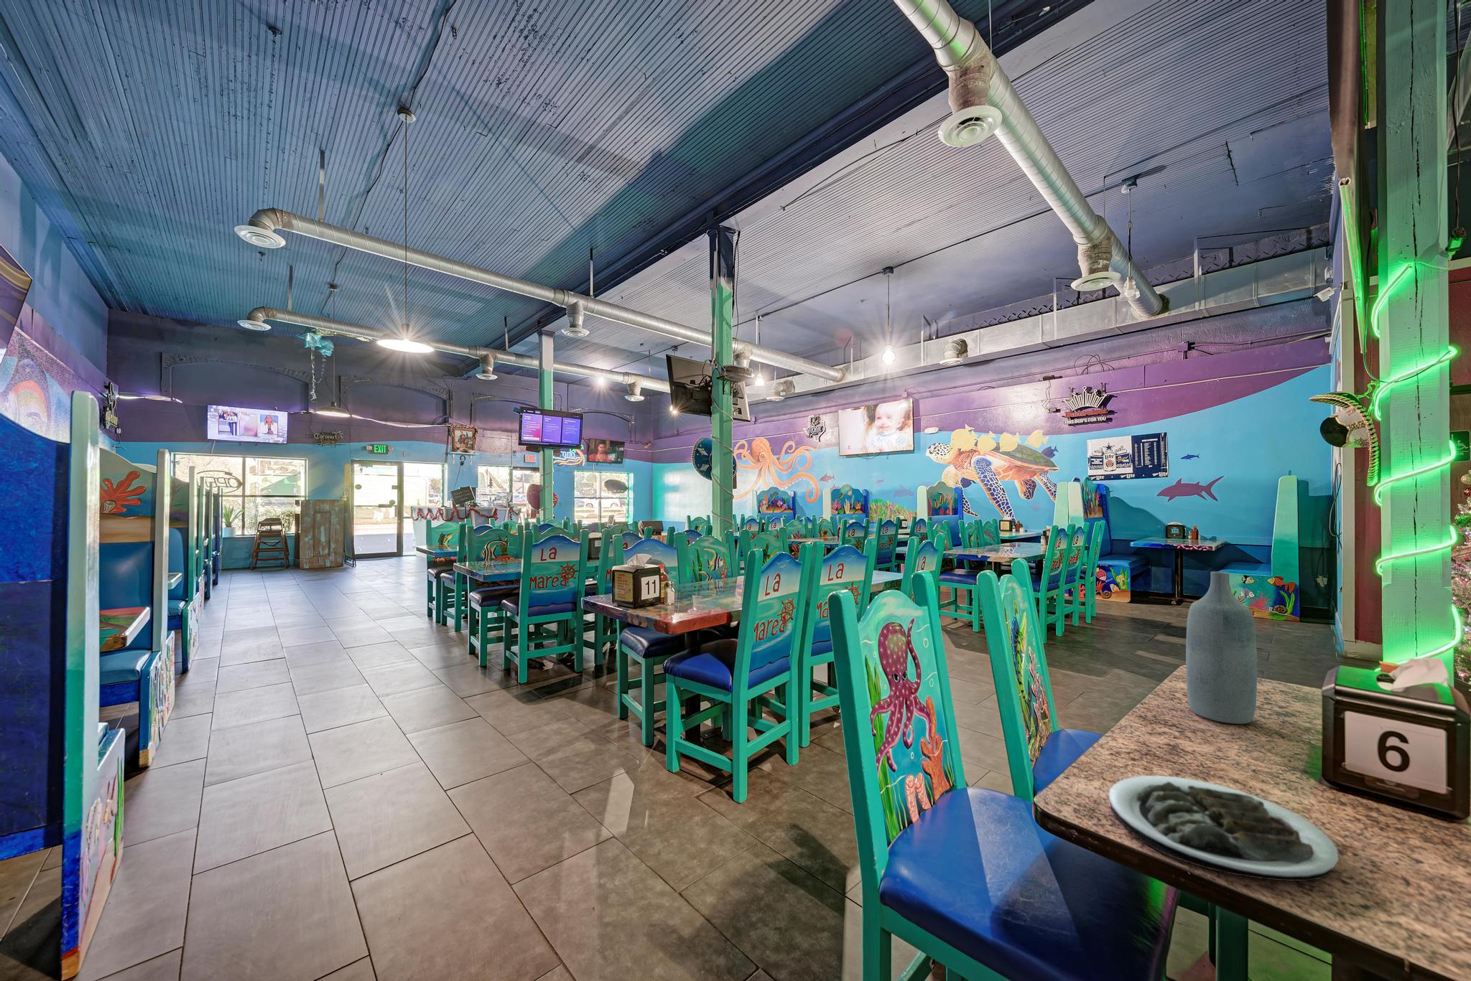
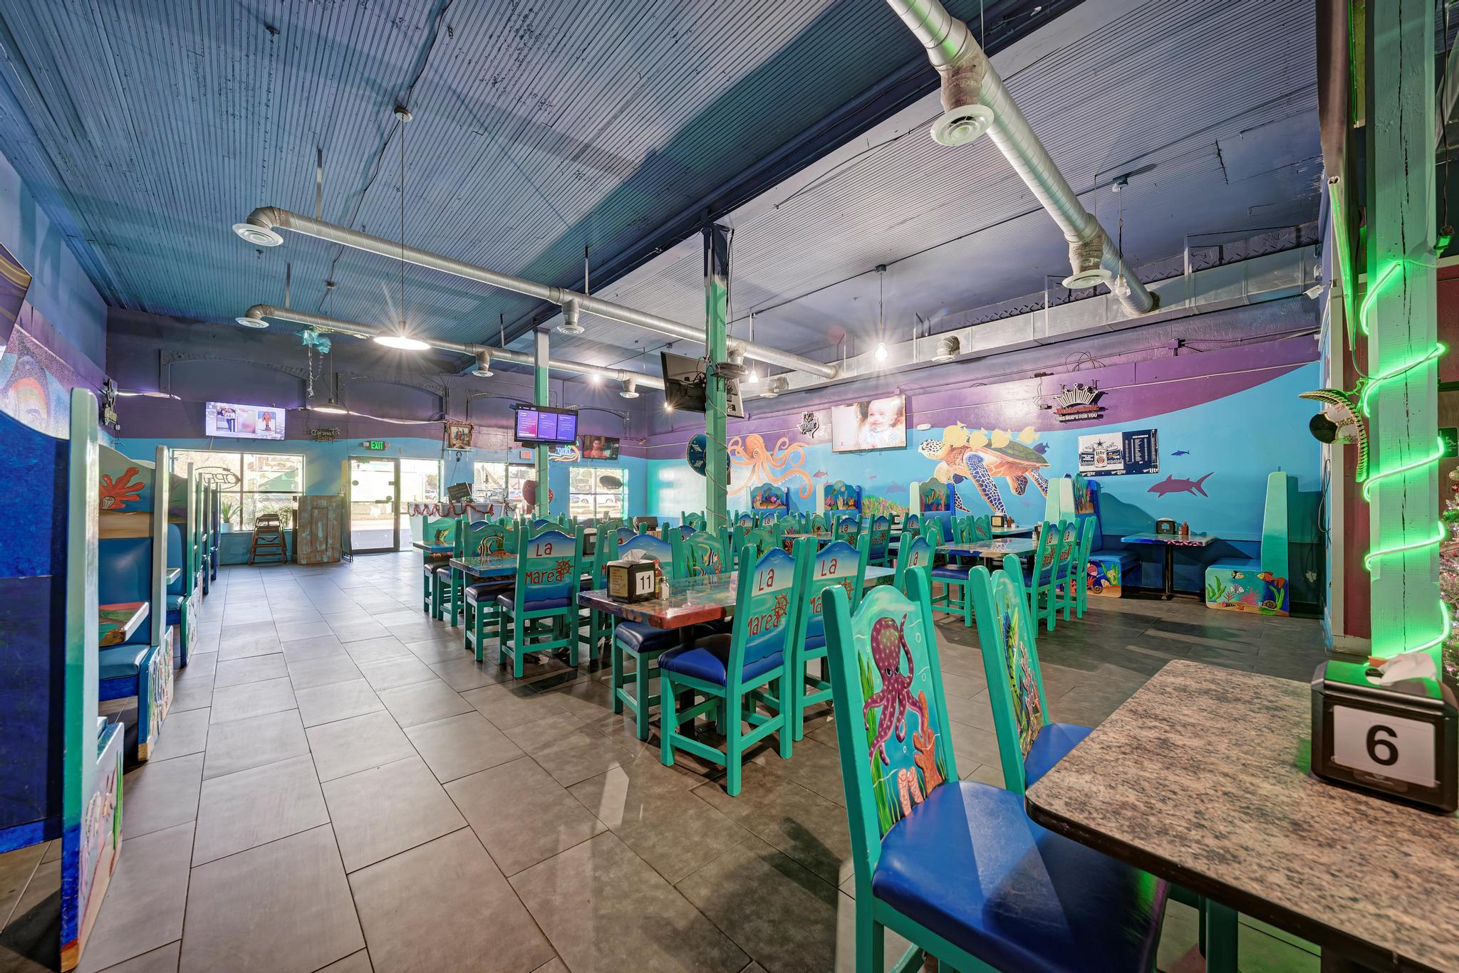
- plate (1213, 817)
- bottle (1219, 644)
